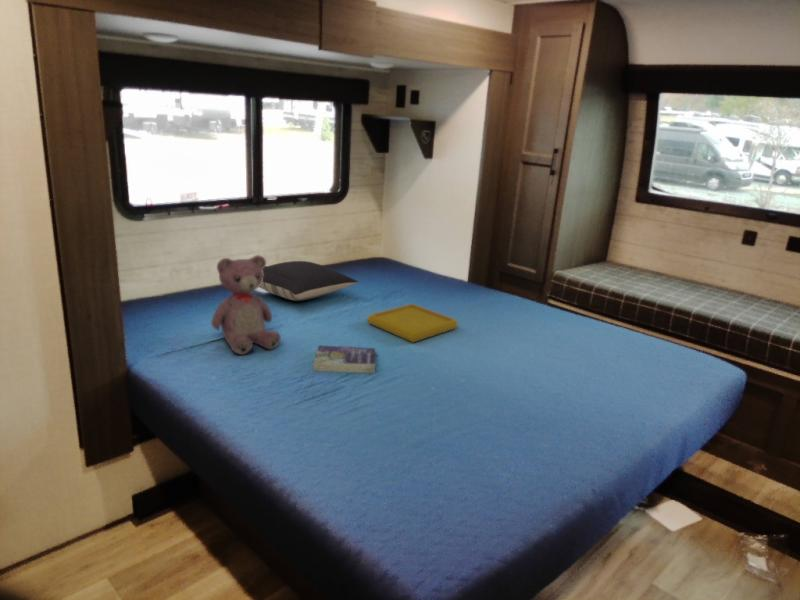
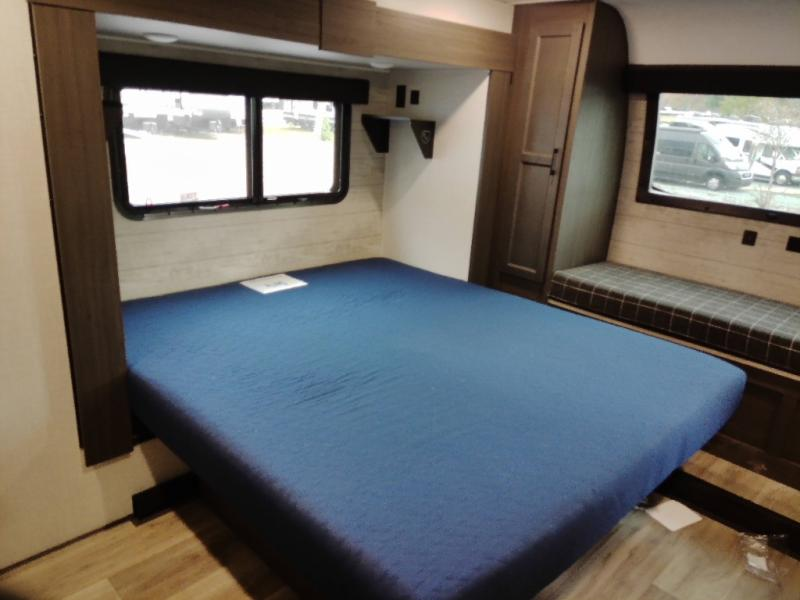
- serving tray (412, 321)
- book (344, 357)
- teddy bear (246, 302)
- pillow (301, 279)
